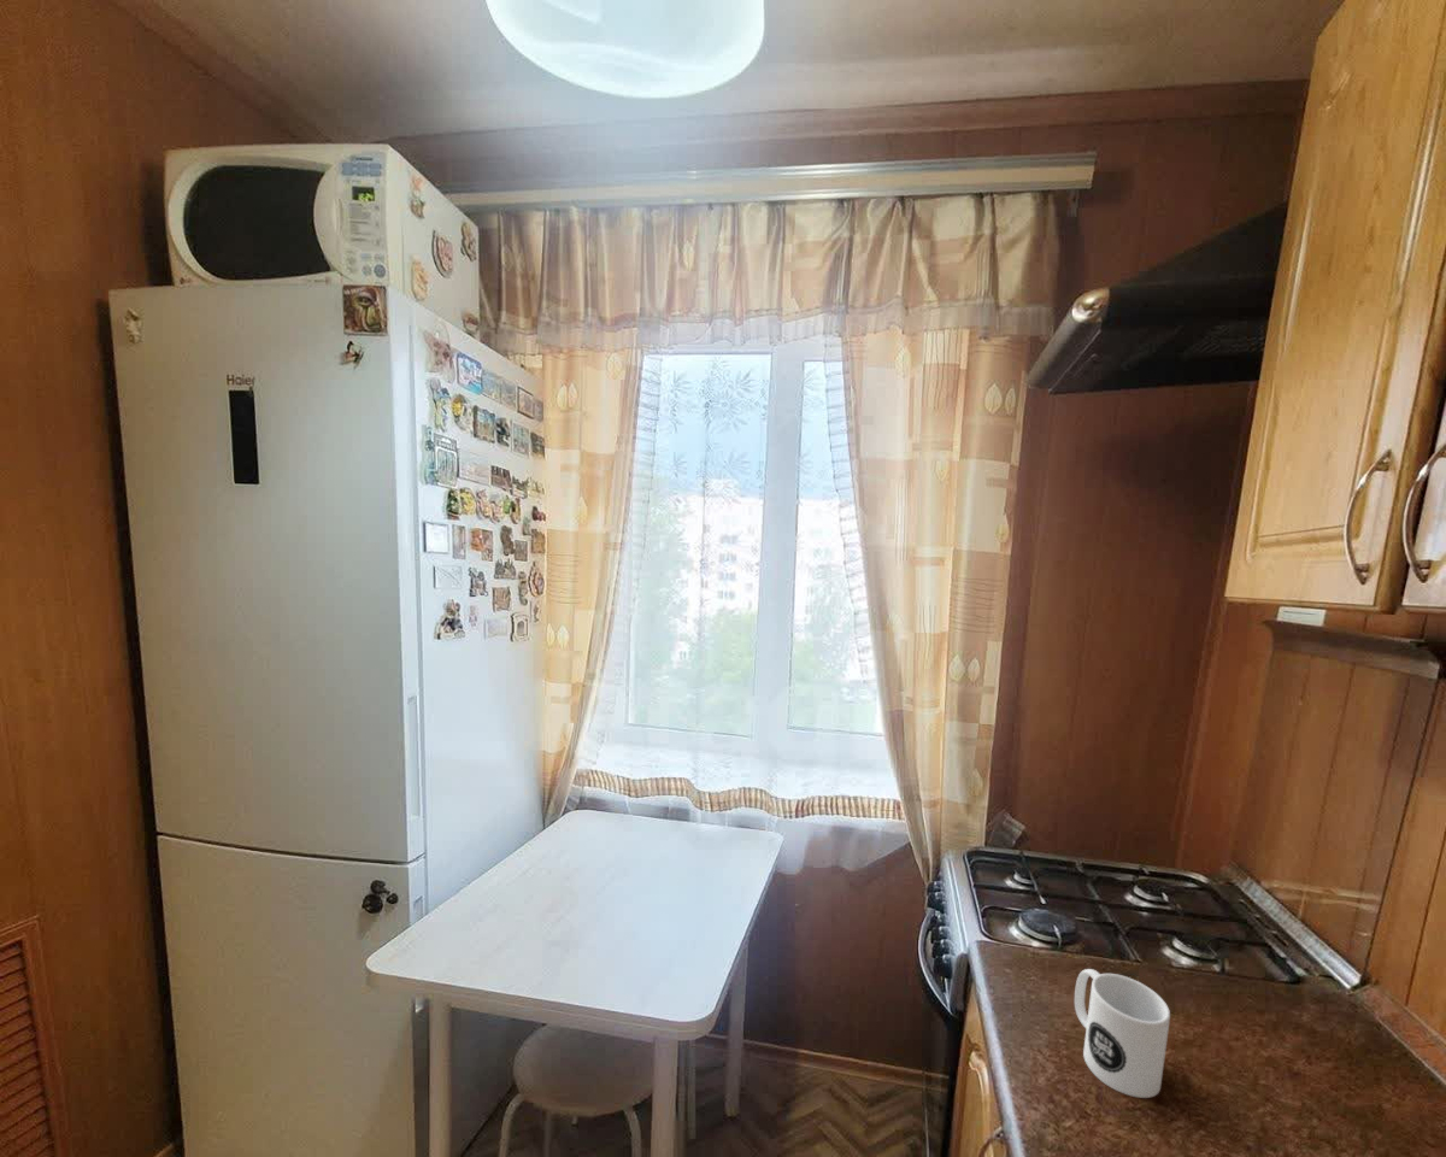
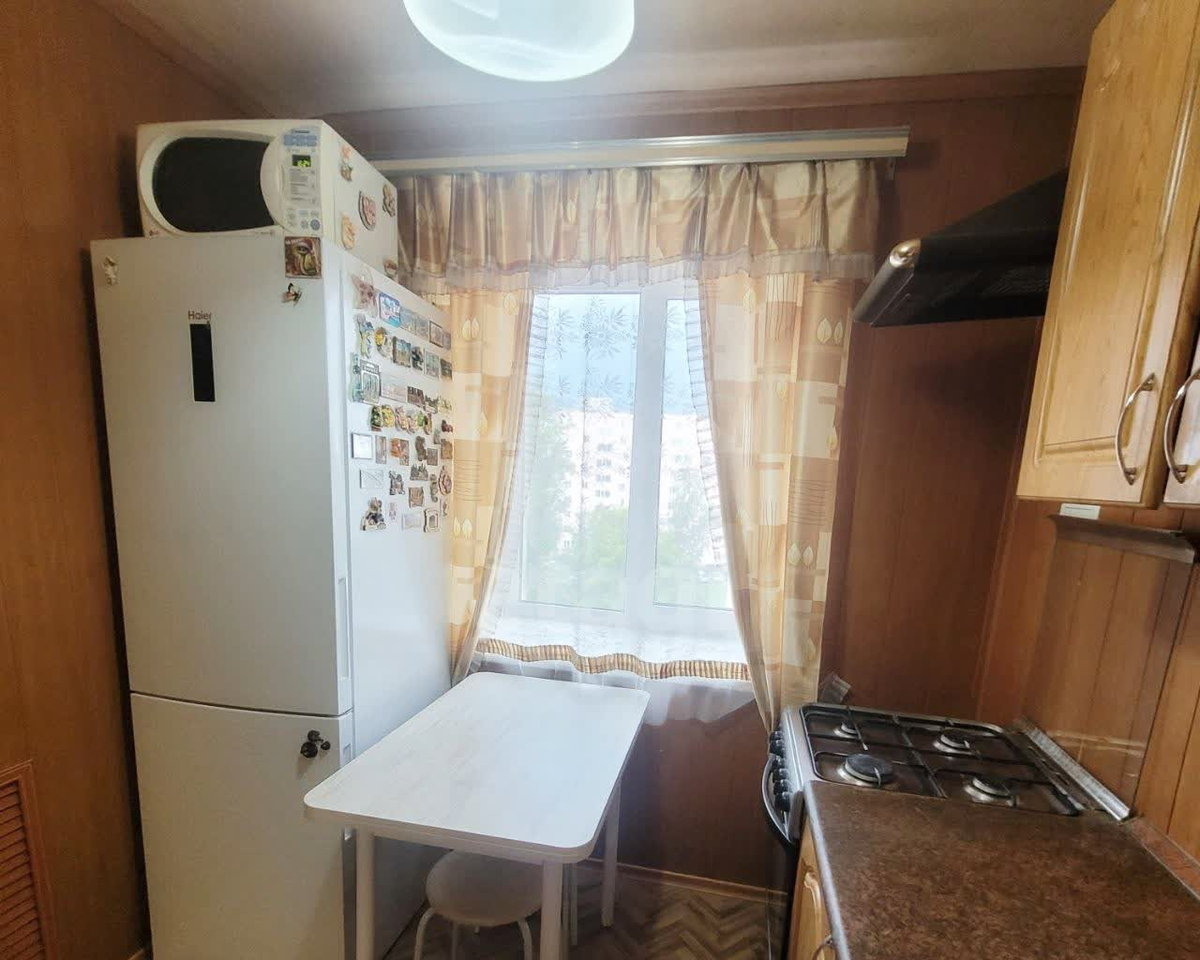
- mug (1113, 1021)
